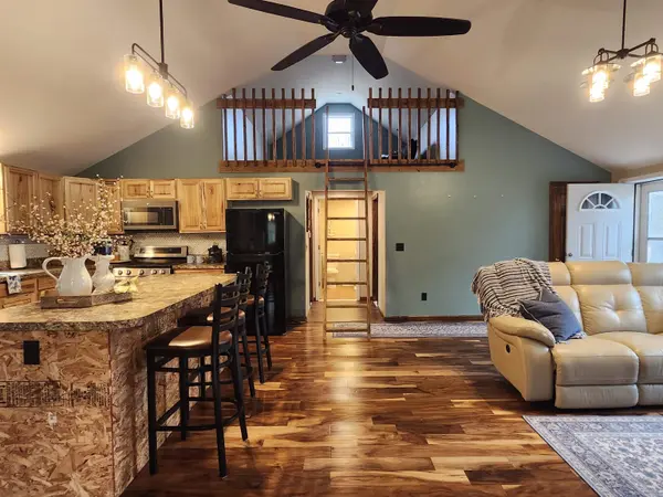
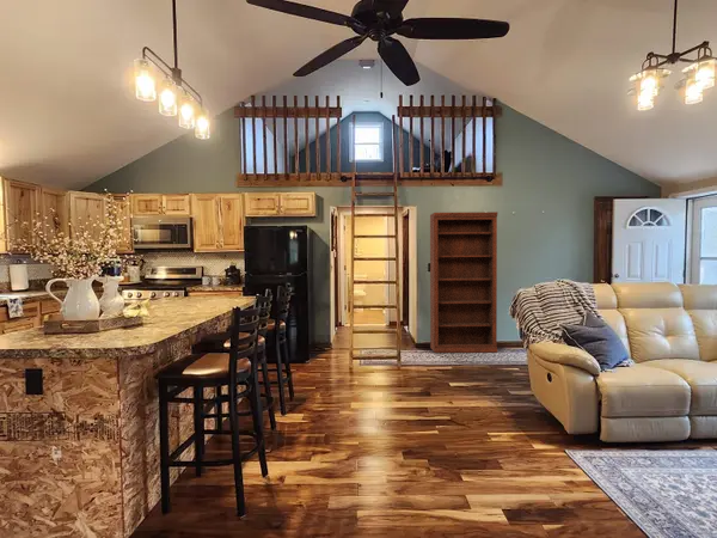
+ bookshelf (462, 281)
